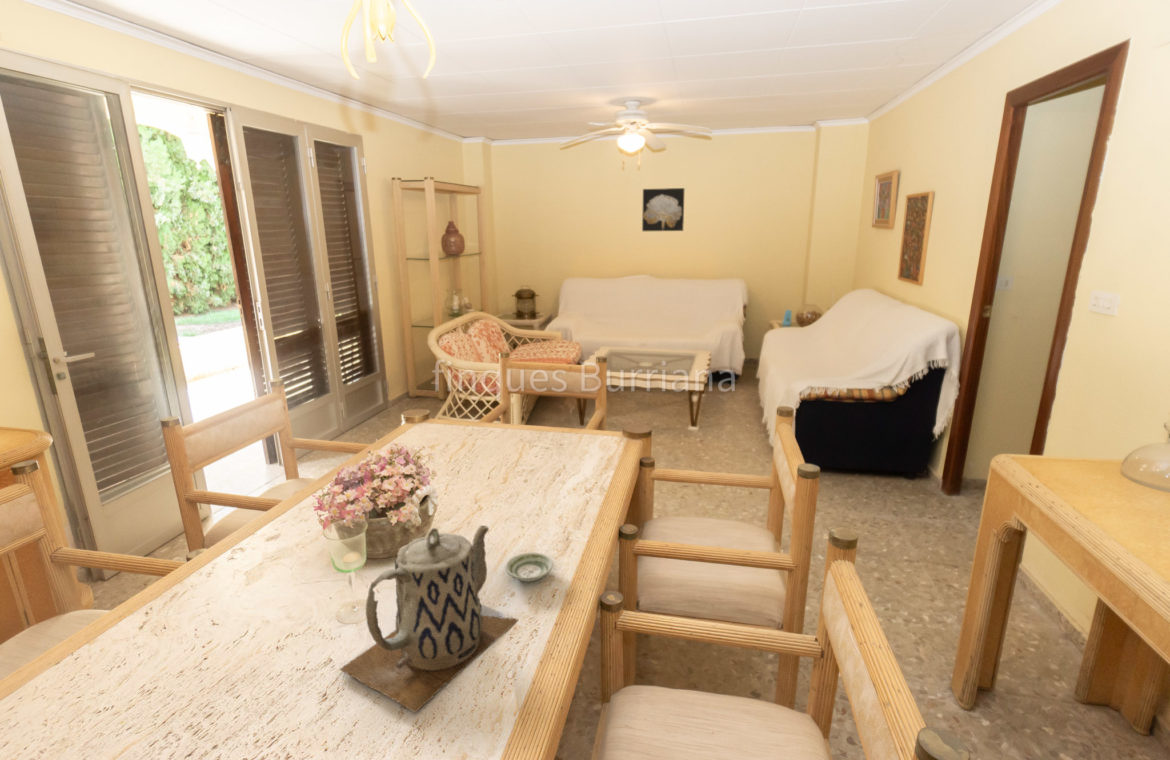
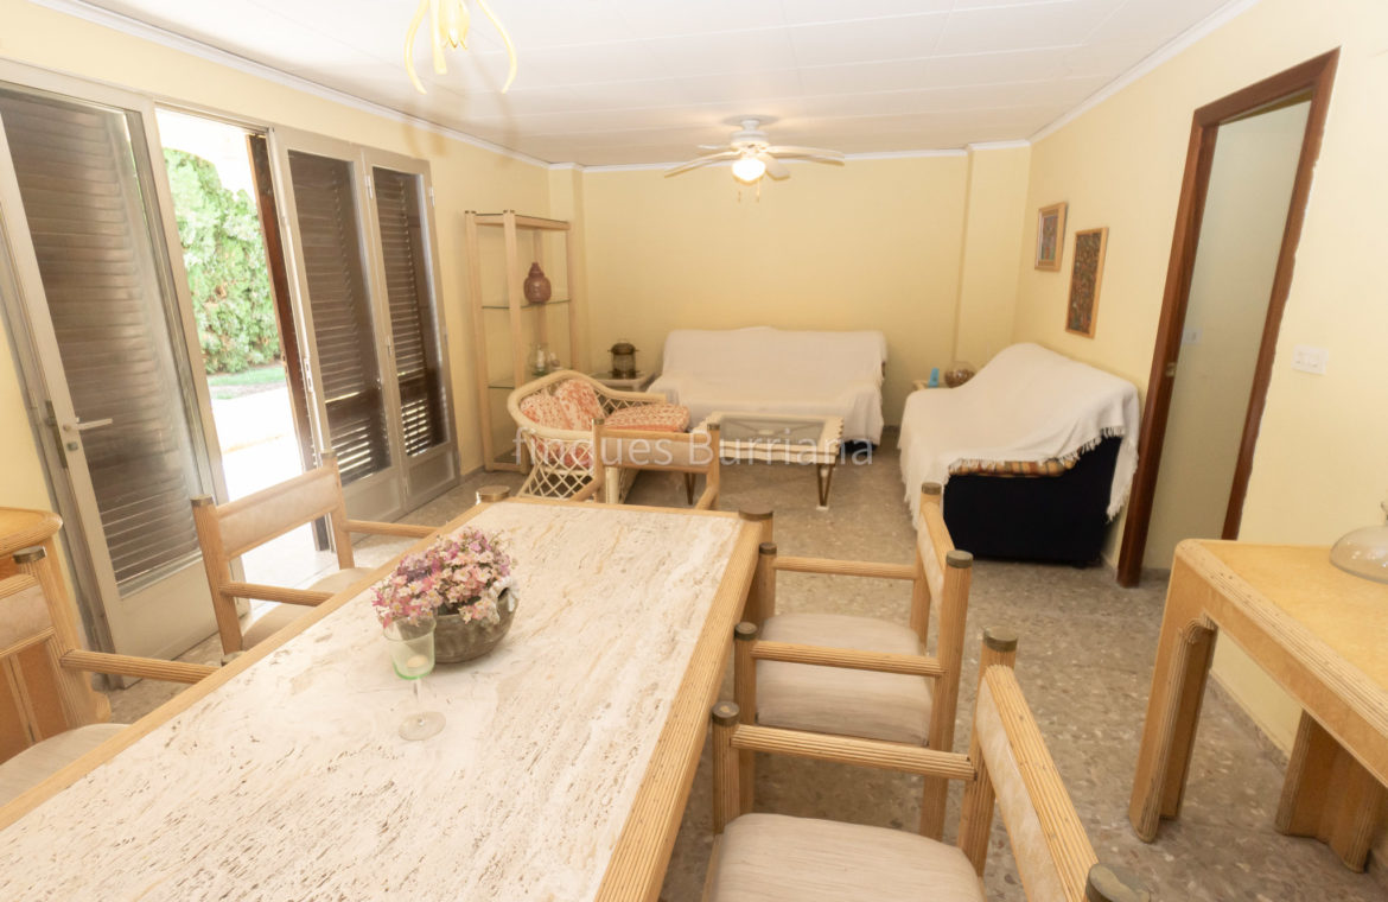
- teapot (429, 587)
- wall art (663, 210)
- saucer (529, 569)
